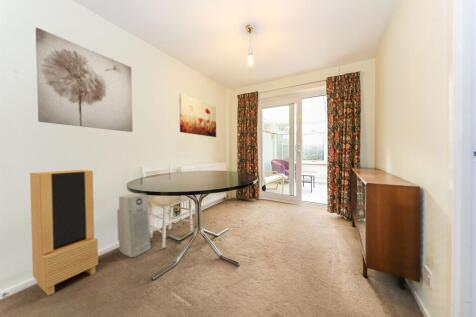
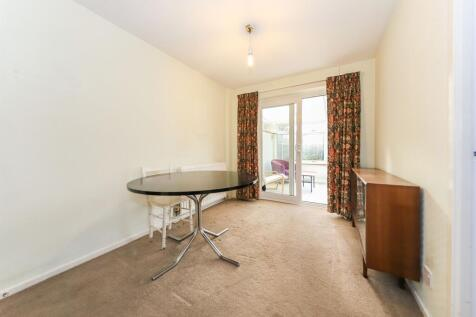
- wall art (200, 118)
- air purifier (132, 222)
- storage cabinet (66, 225)
- wall art (93, 89)
